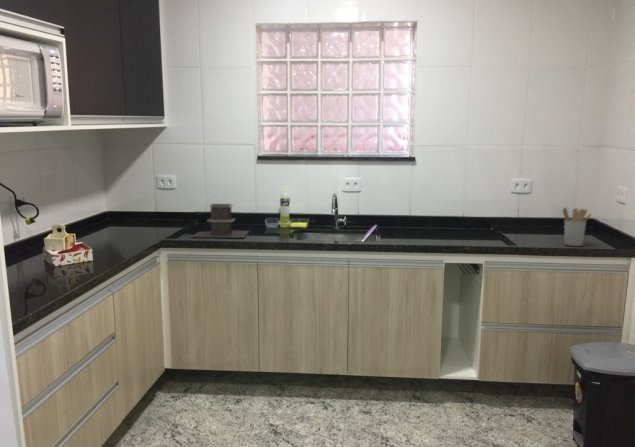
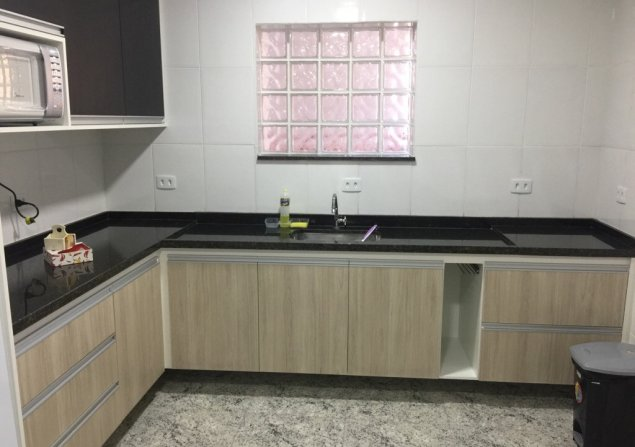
- utensil holder (576, 226)
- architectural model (221, 219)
